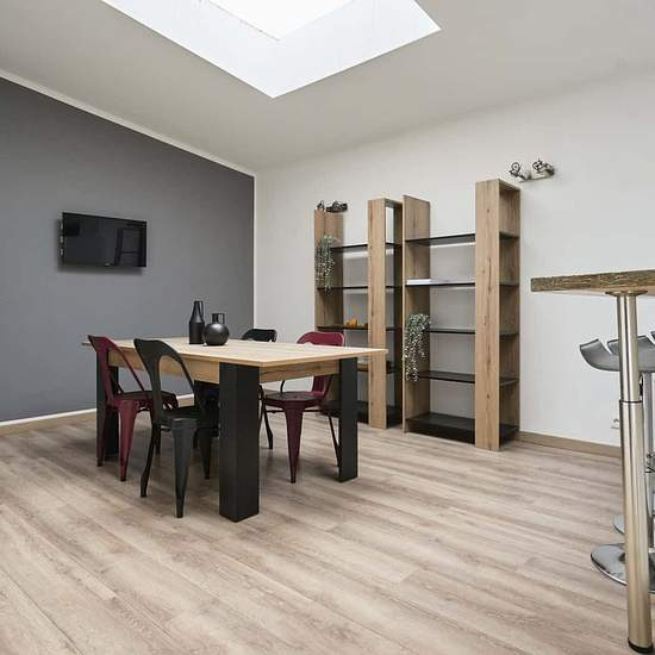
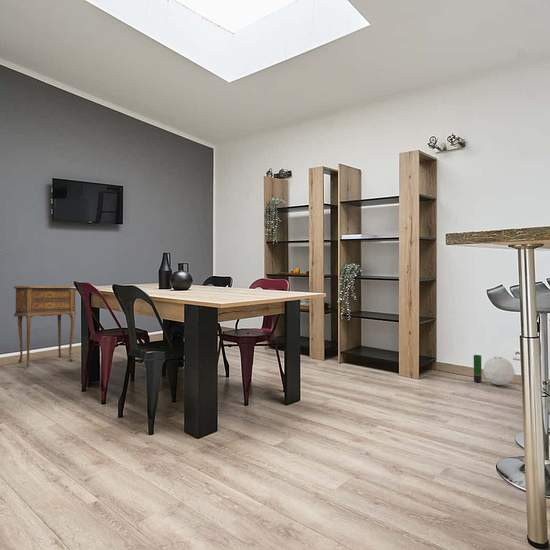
+ plant pot (493, 370)
+ side table (45, 315)
